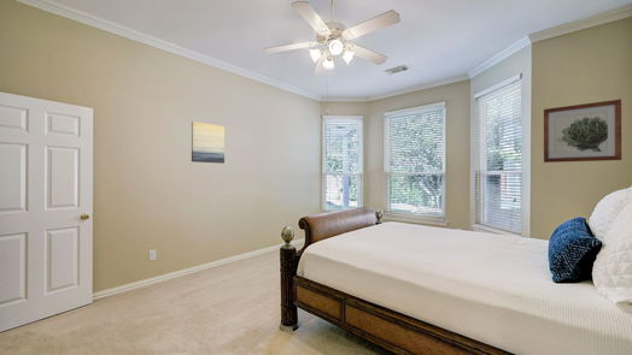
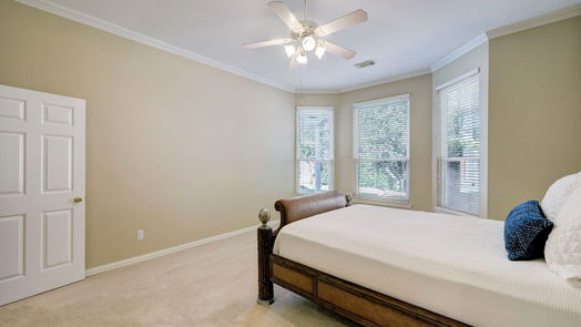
- wall art (209, 143)
- wall art (579, 132)
